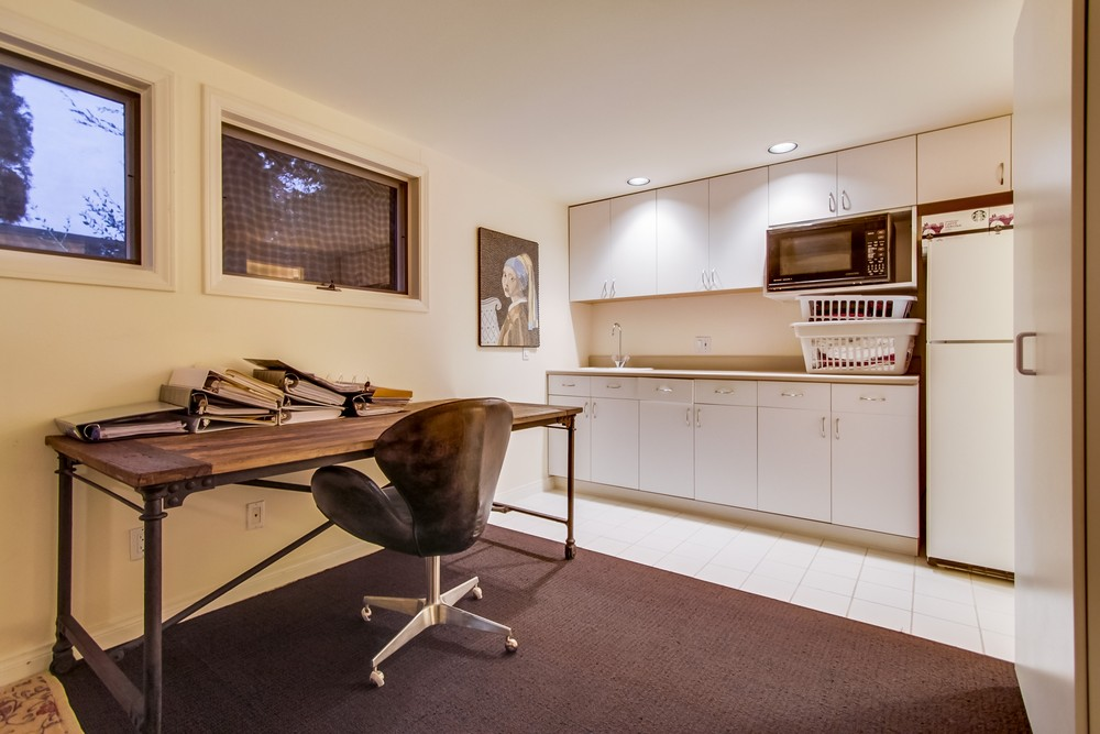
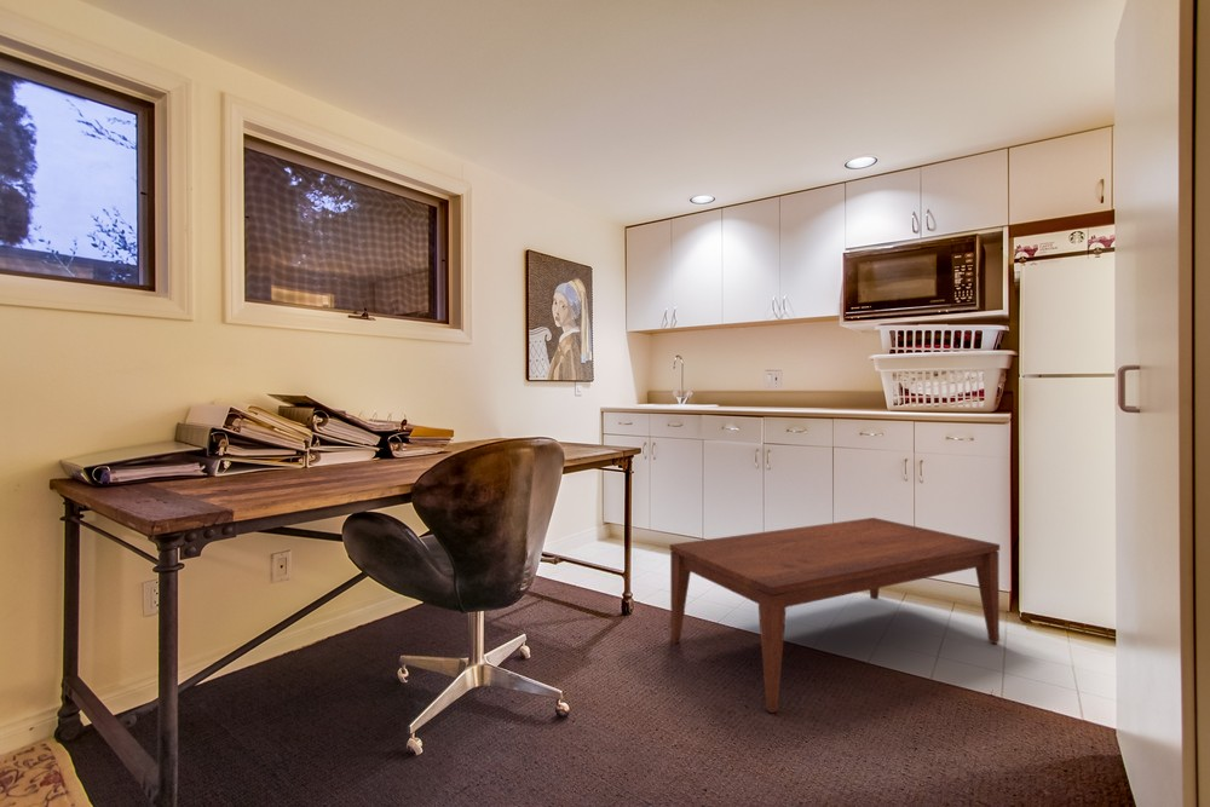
+ coffee table (834, 593)
